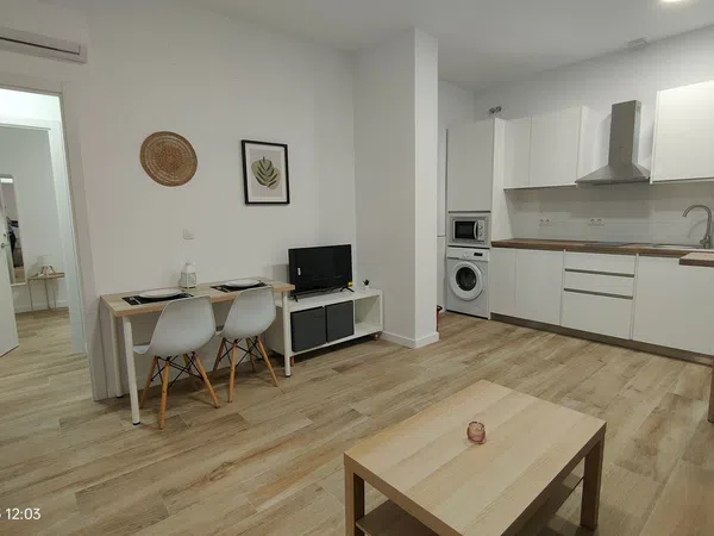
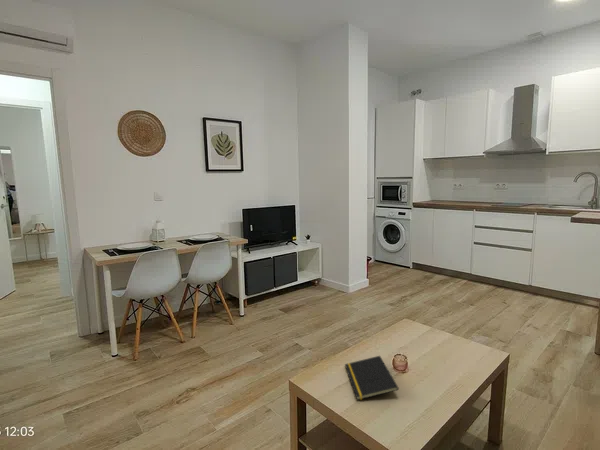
+ notepad (369, 376)
